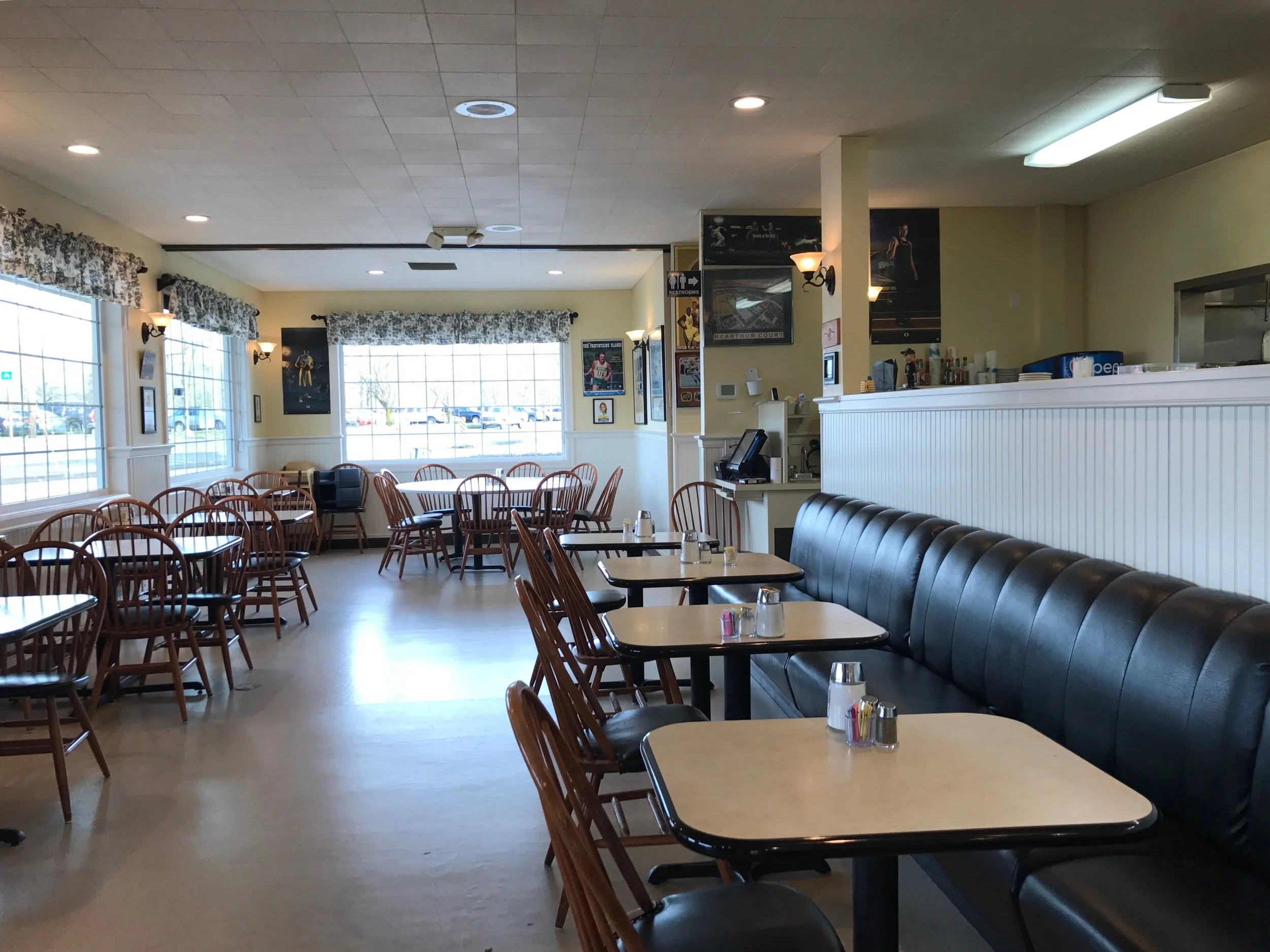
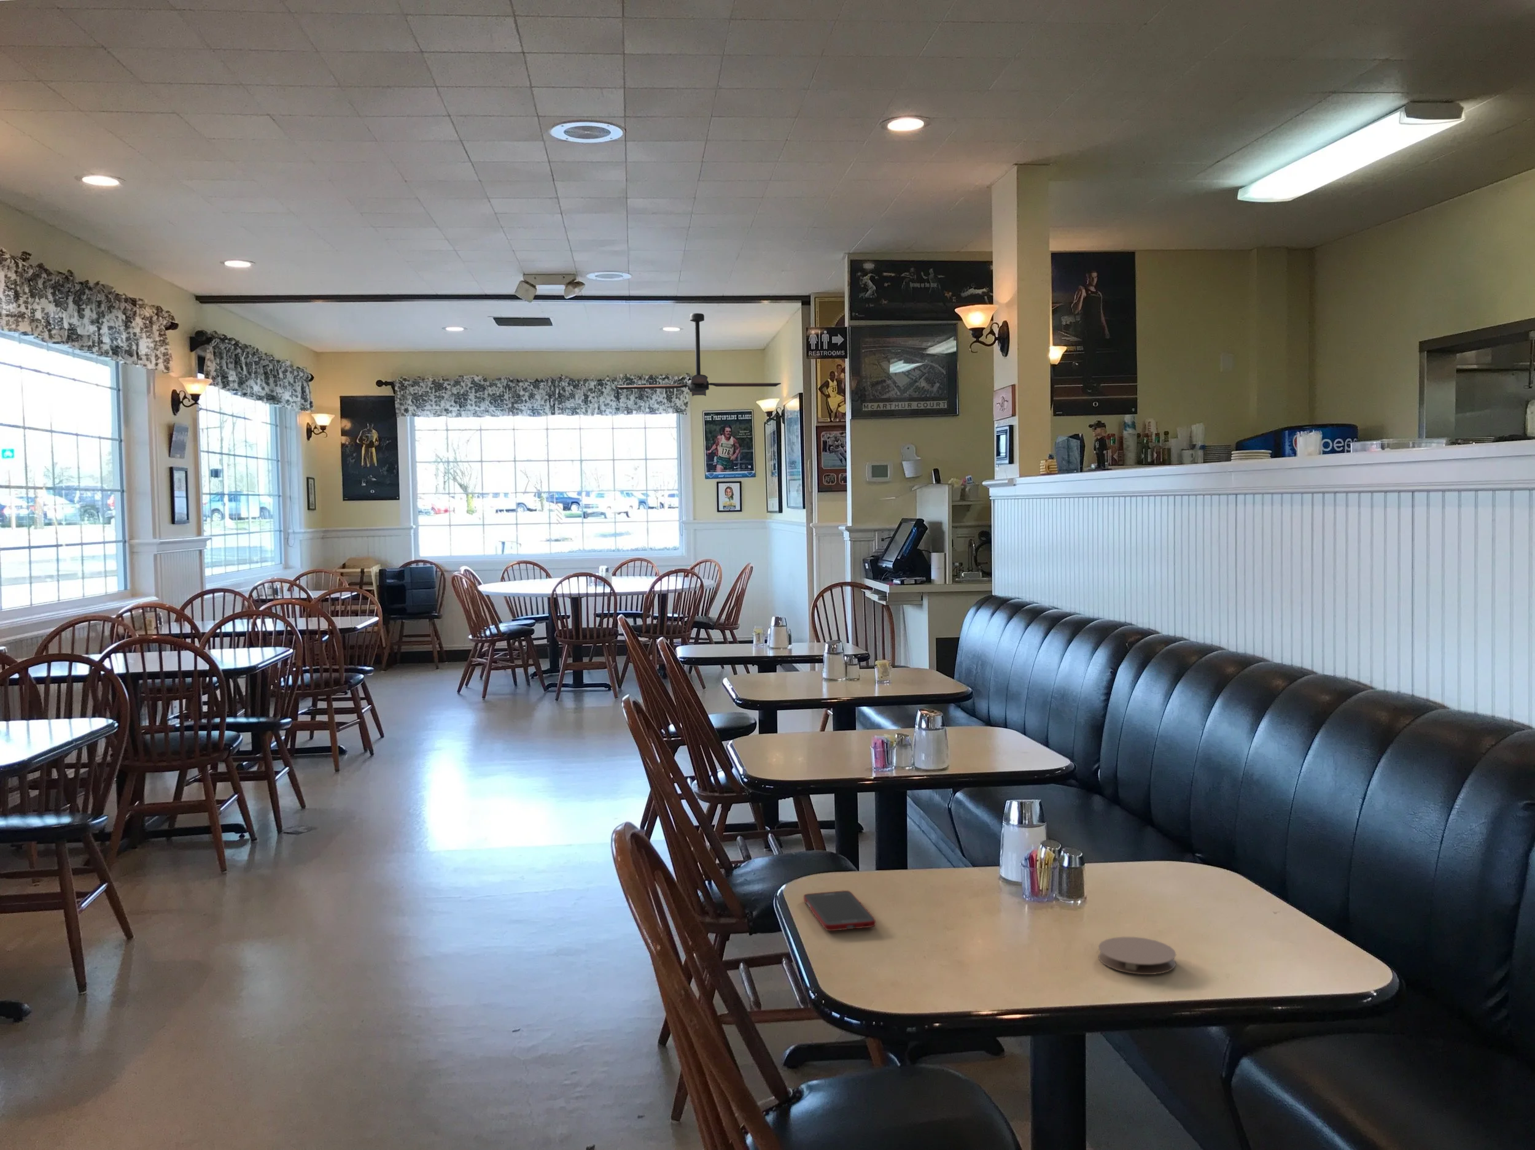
+ cell phone (838, 910)
+ ceiling fan (697, 353)
+ coaster (1136, 954)
